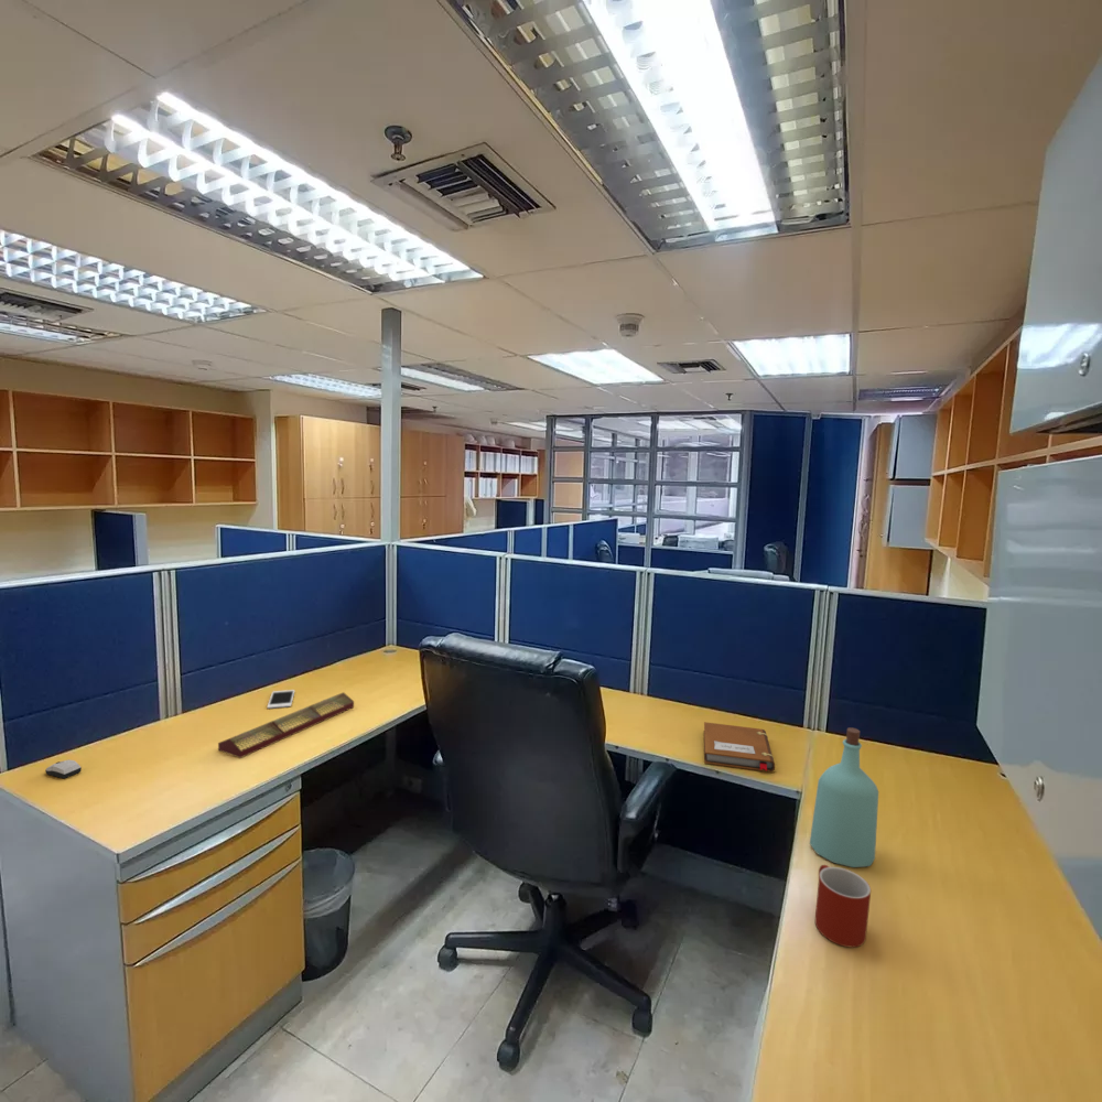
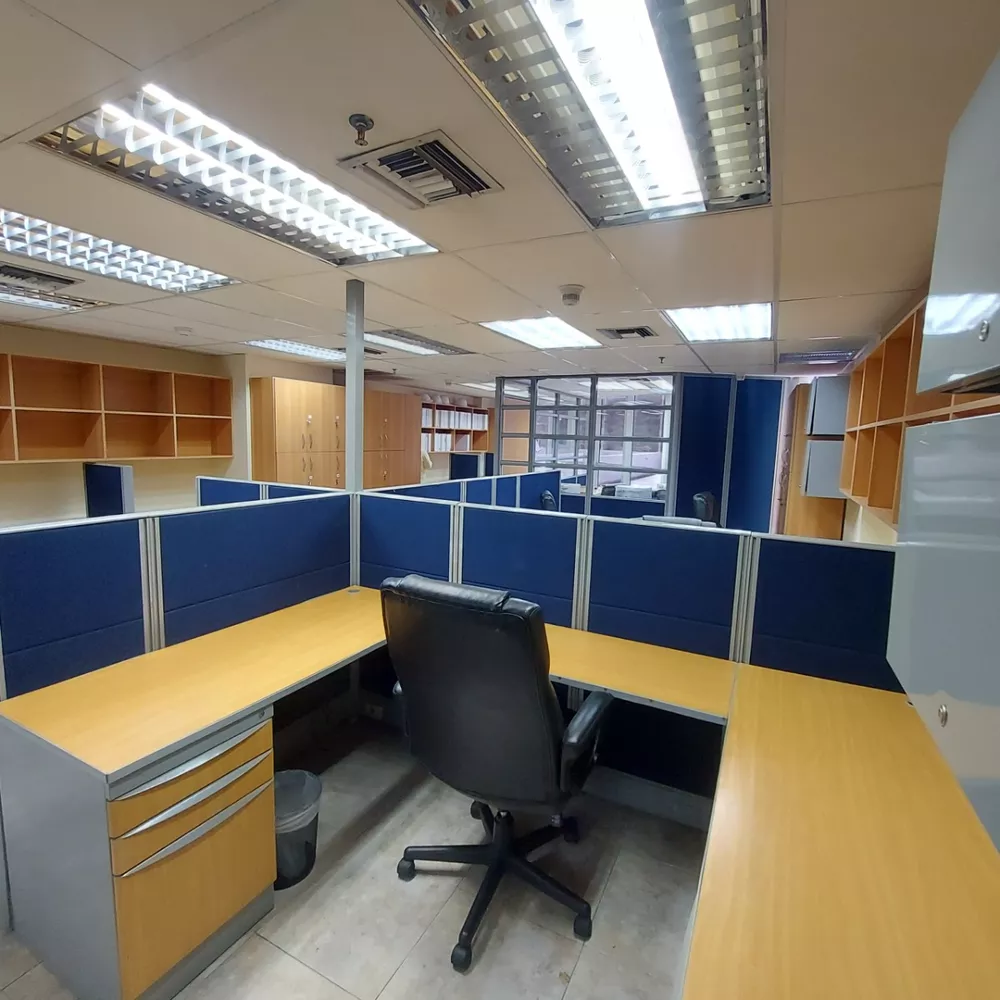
- keyboard (292, 720)
- bottle (846, 792)
- computer mouse (63, 767)
- cell phone (281, 699)
- mug (834, 898)
- notebook (736, 746)
